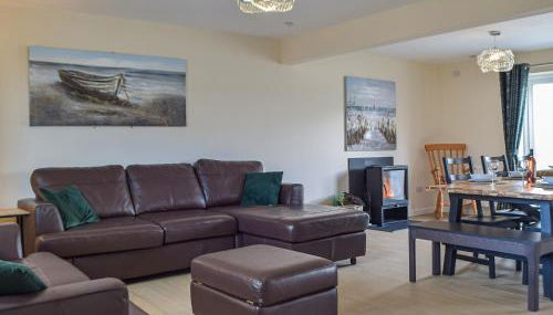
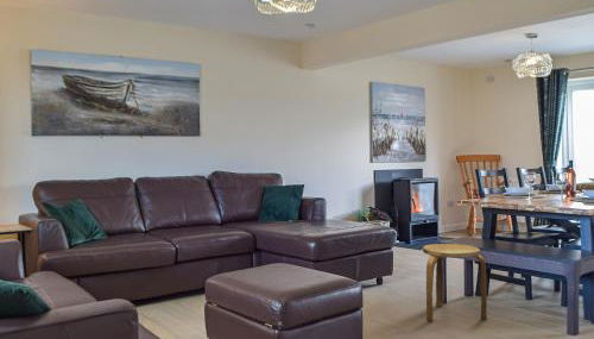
+ stool (442, 281)
